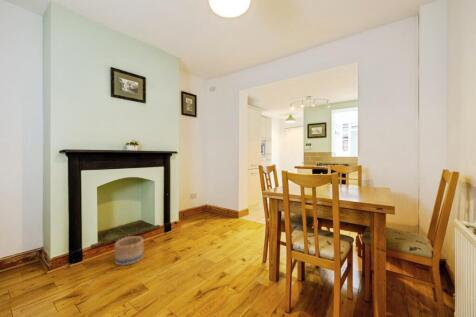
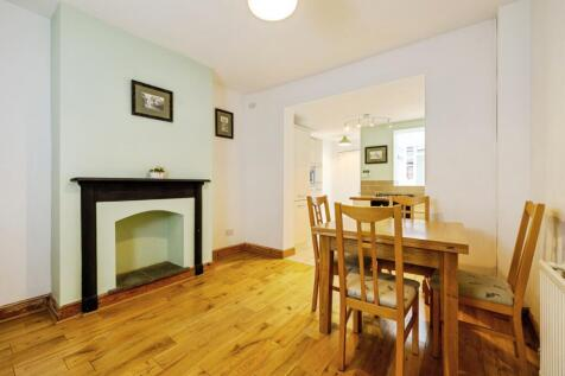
- basket (129, 249)
